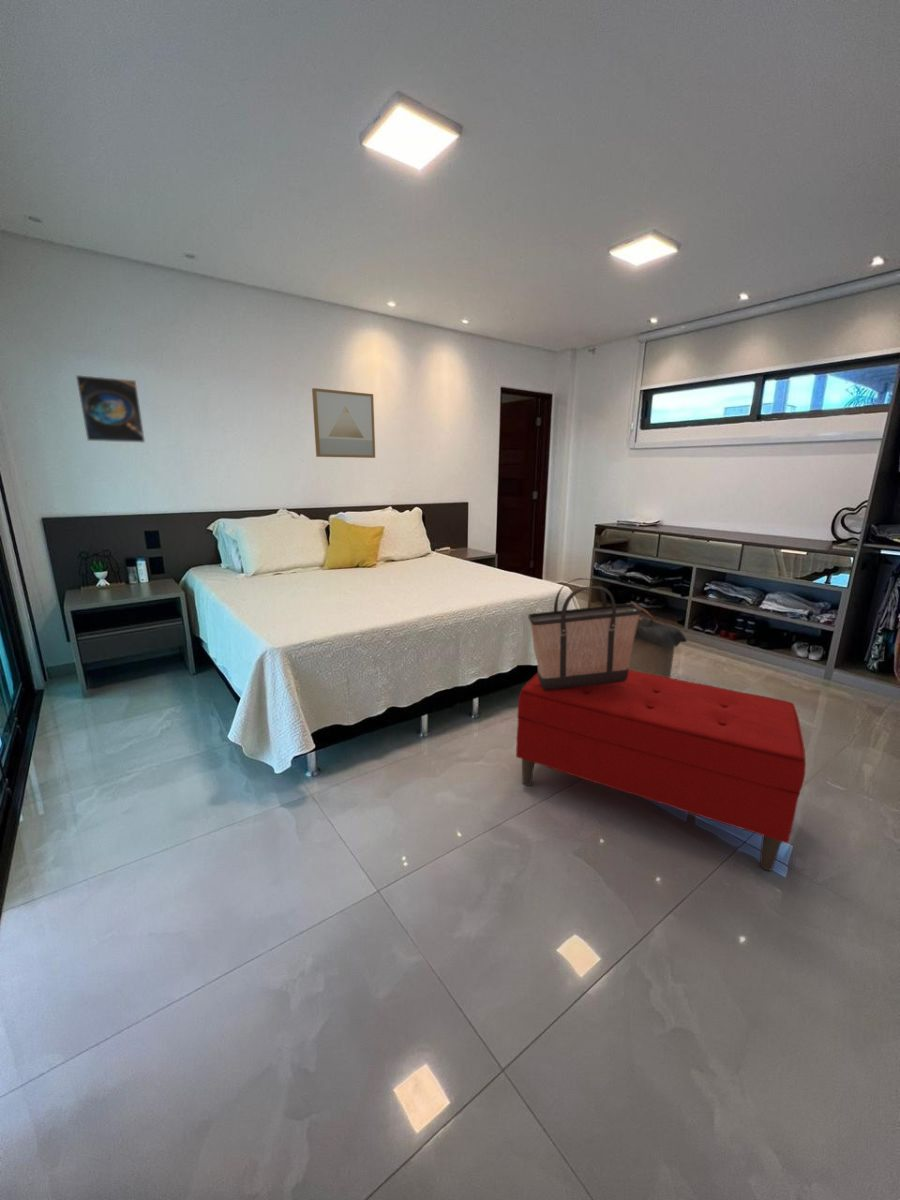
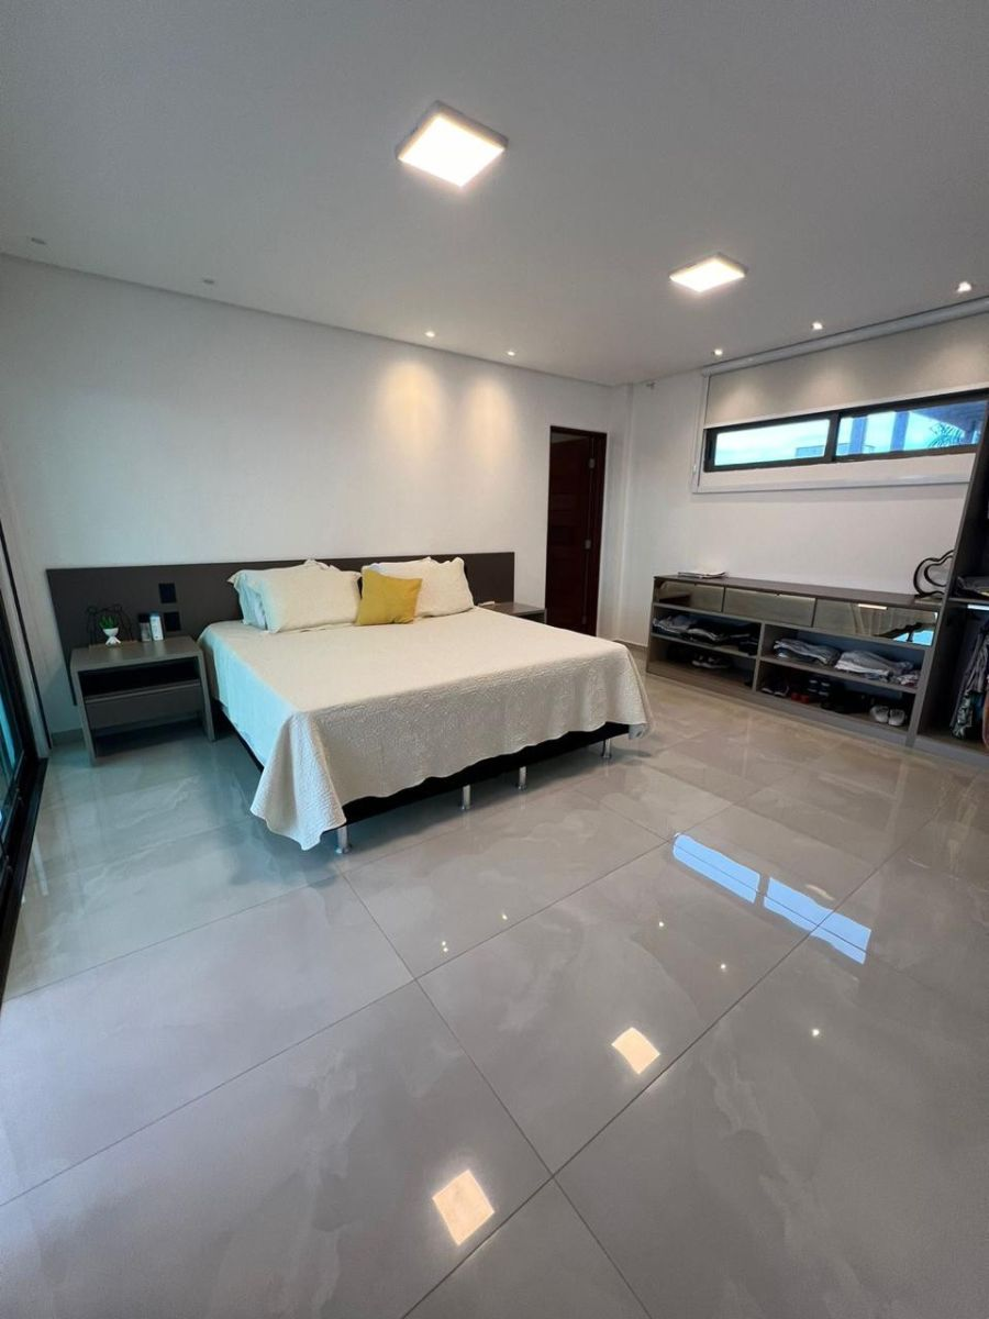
- laundry hamper (644, 645)
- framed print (111, 410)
- shopping bag (586, 635)
- bench (647, 746)
- wall art (345, 424)
